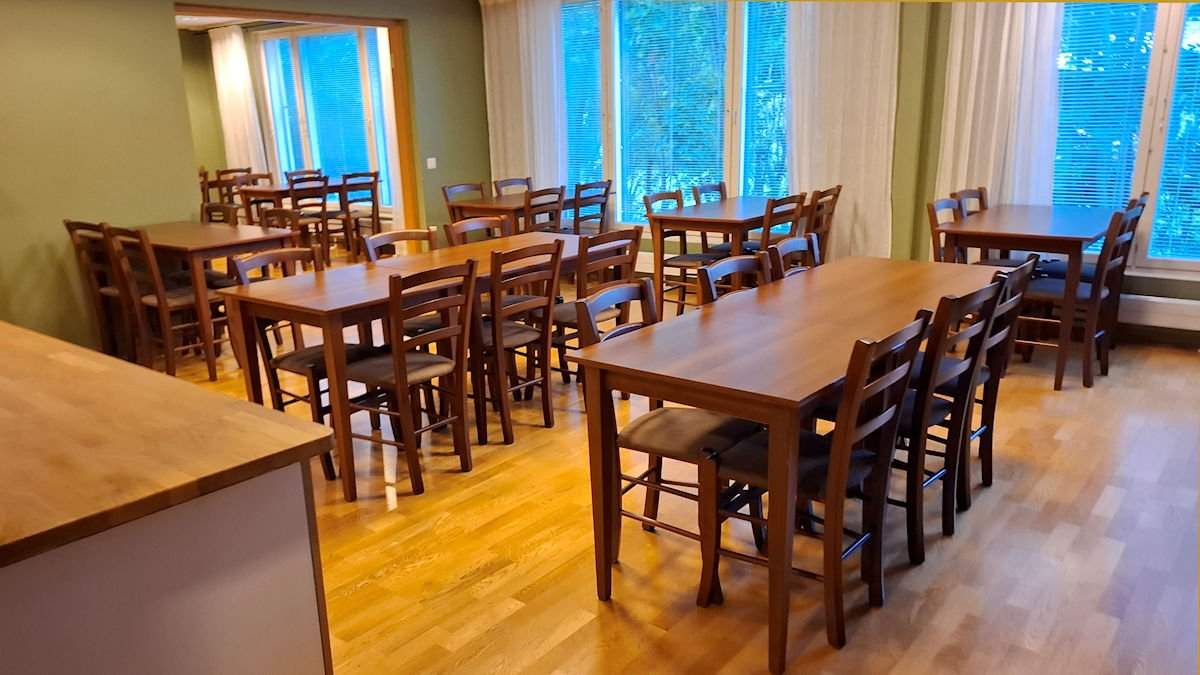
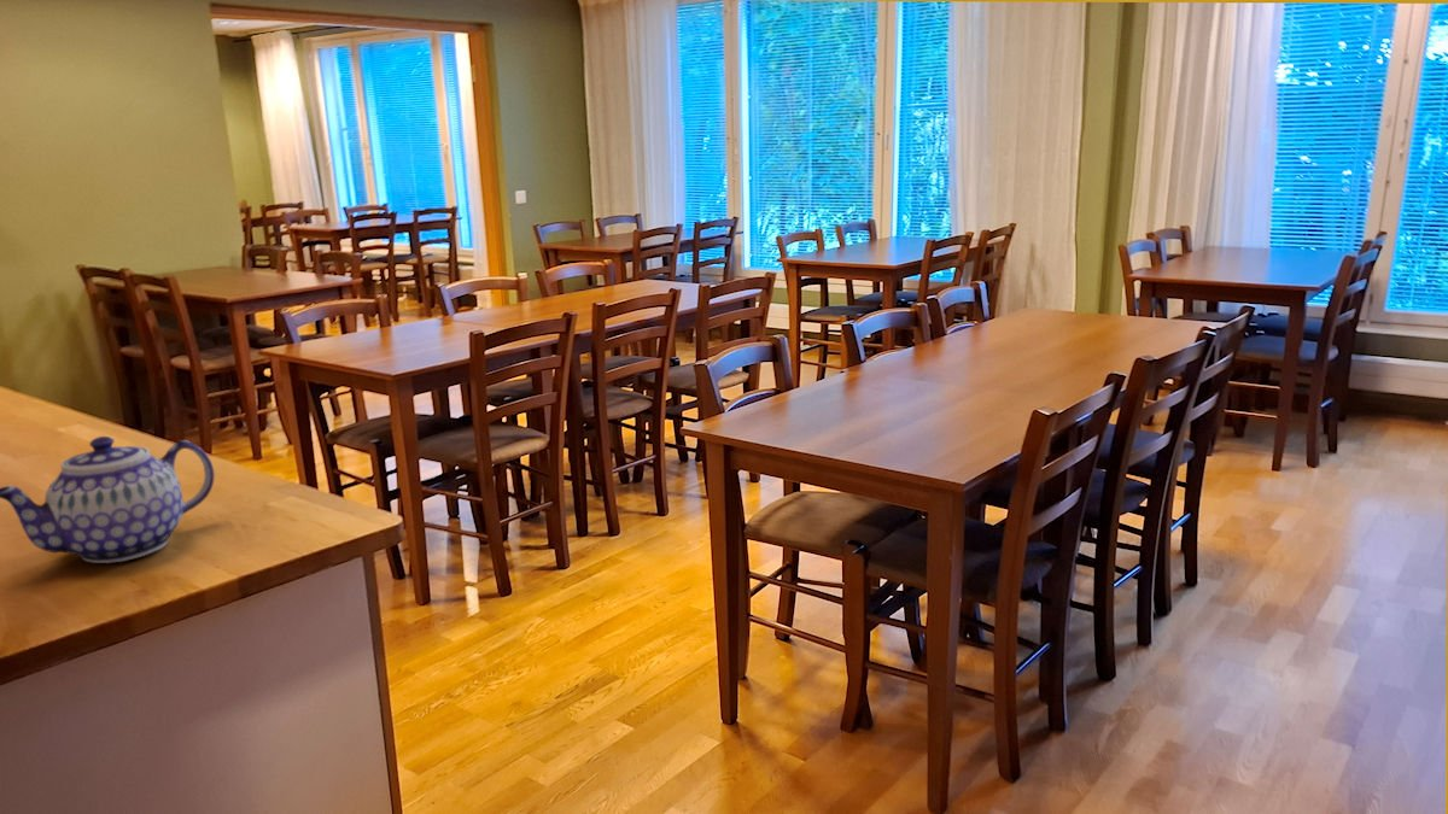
+ teapot (112, 493)
